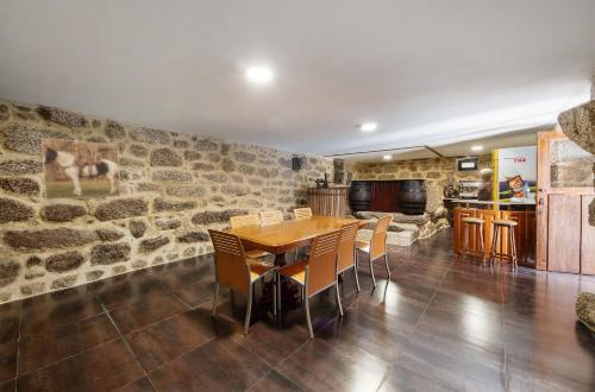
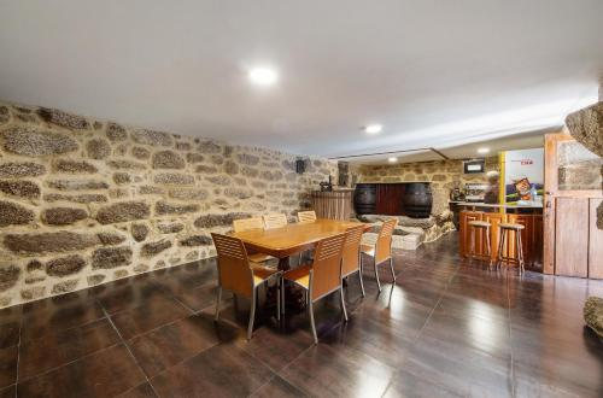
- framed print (84, 170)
